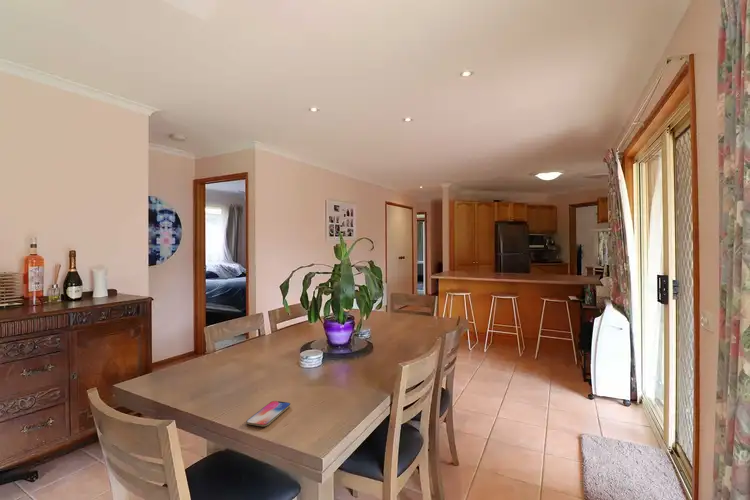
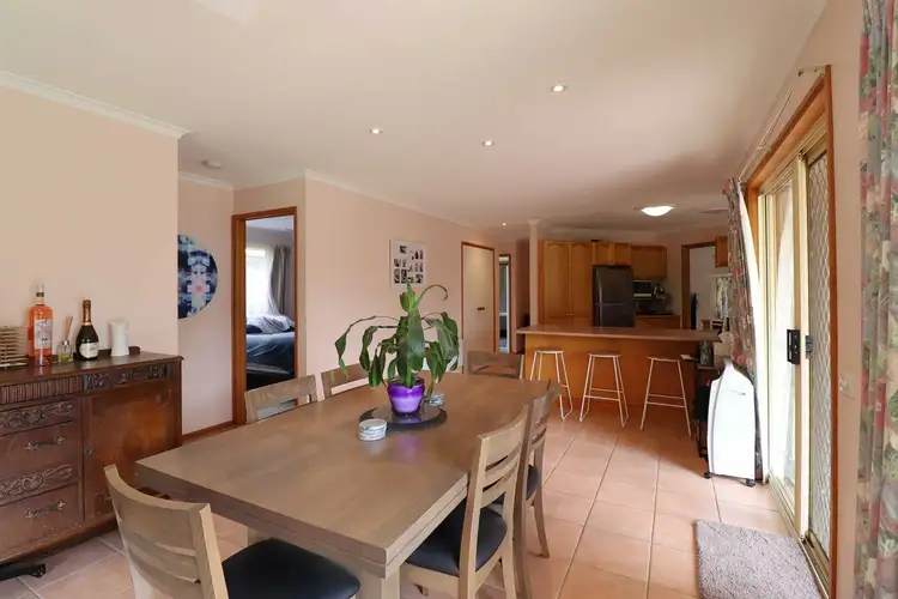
- smartphone (269, 412)
